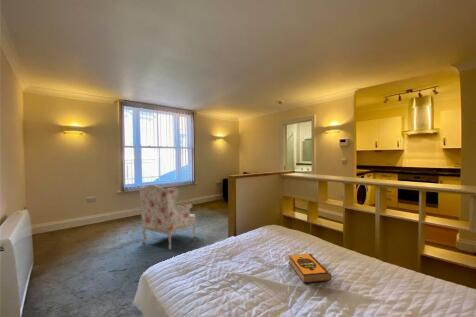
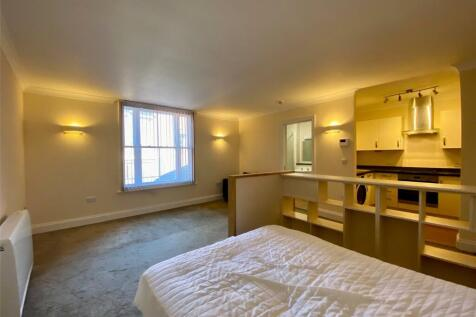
- hardback book (308, 266)
- armchair (169, 211)
